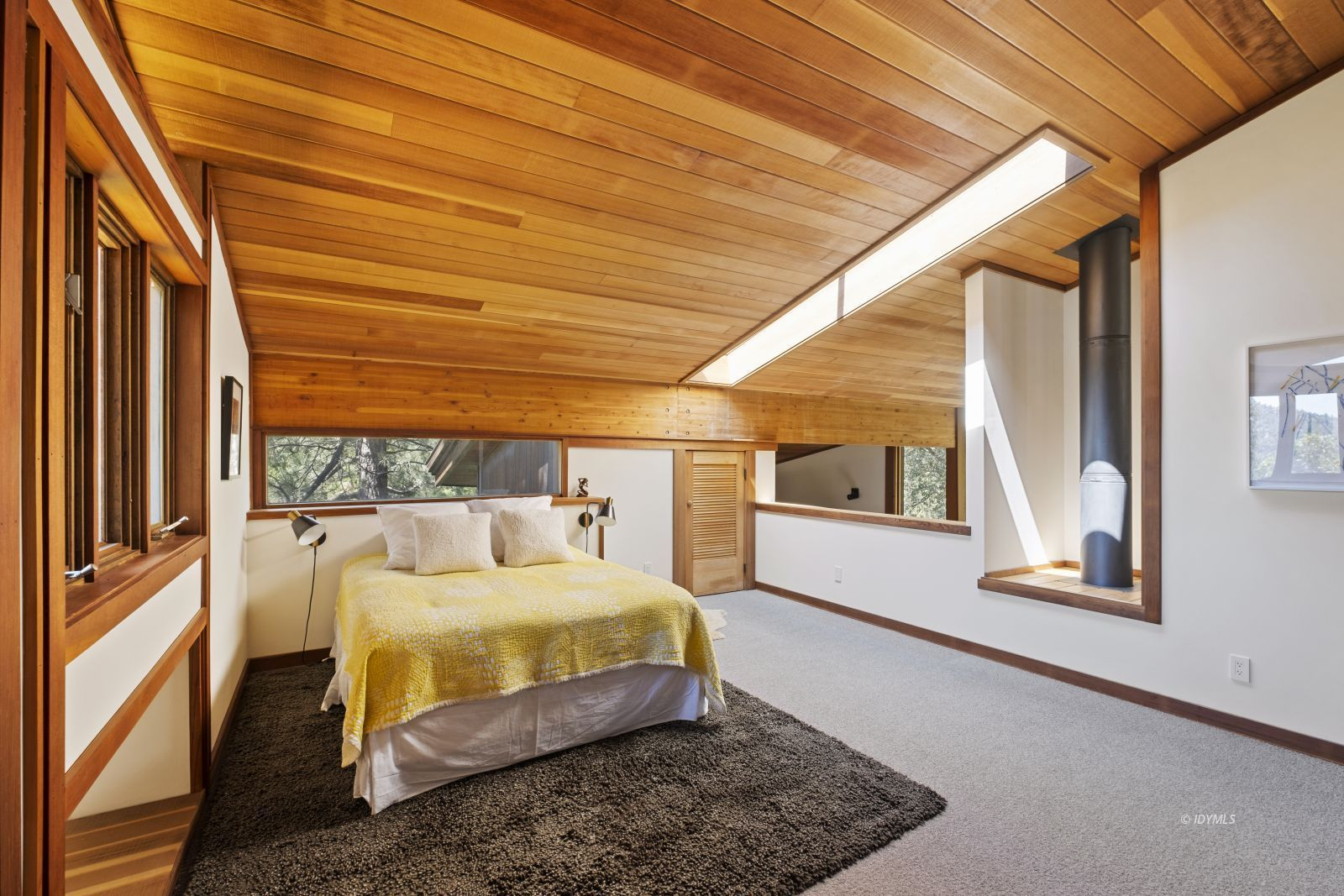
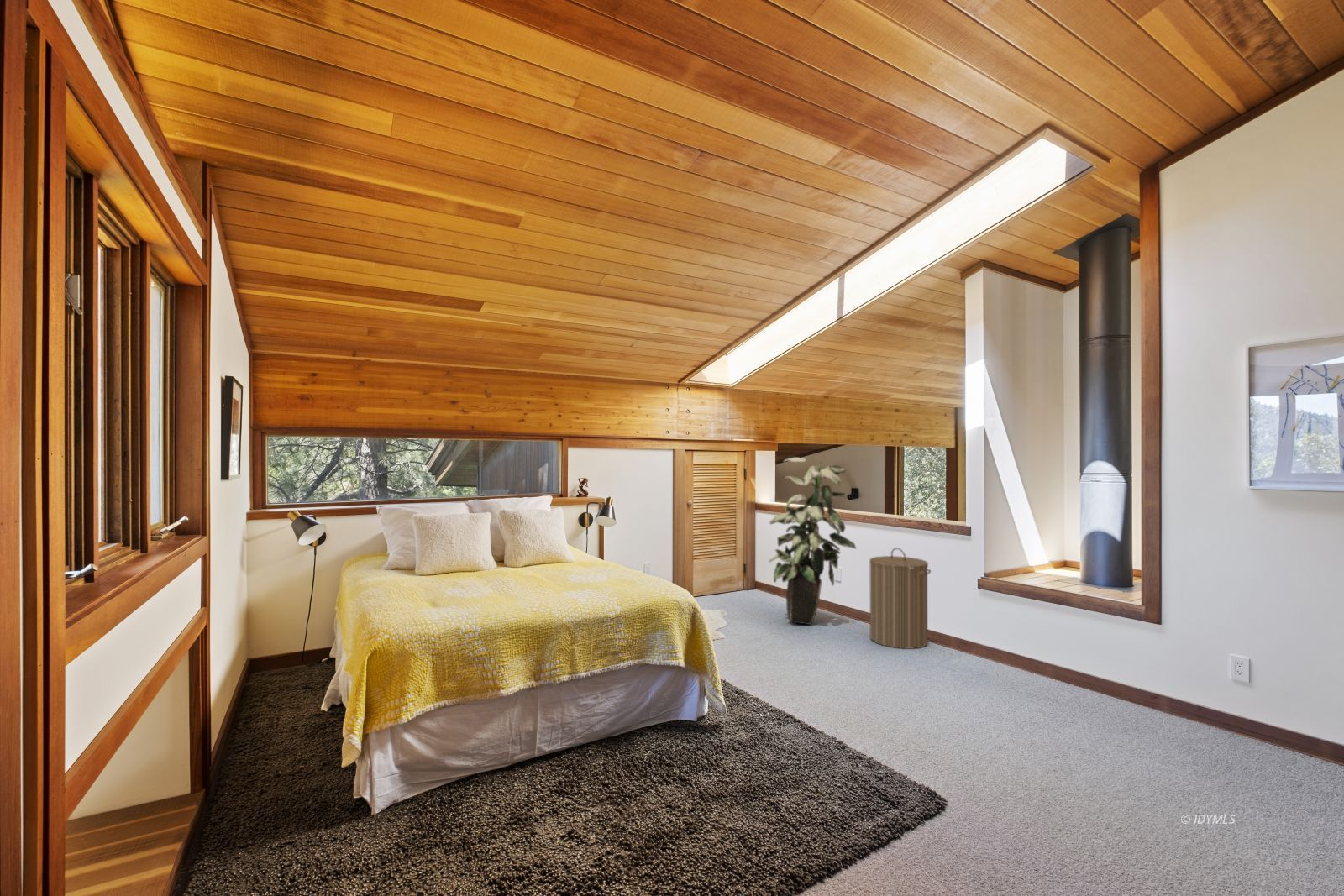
+ laundry hamper (898, 594)
+ indoor plant (806, 539)
